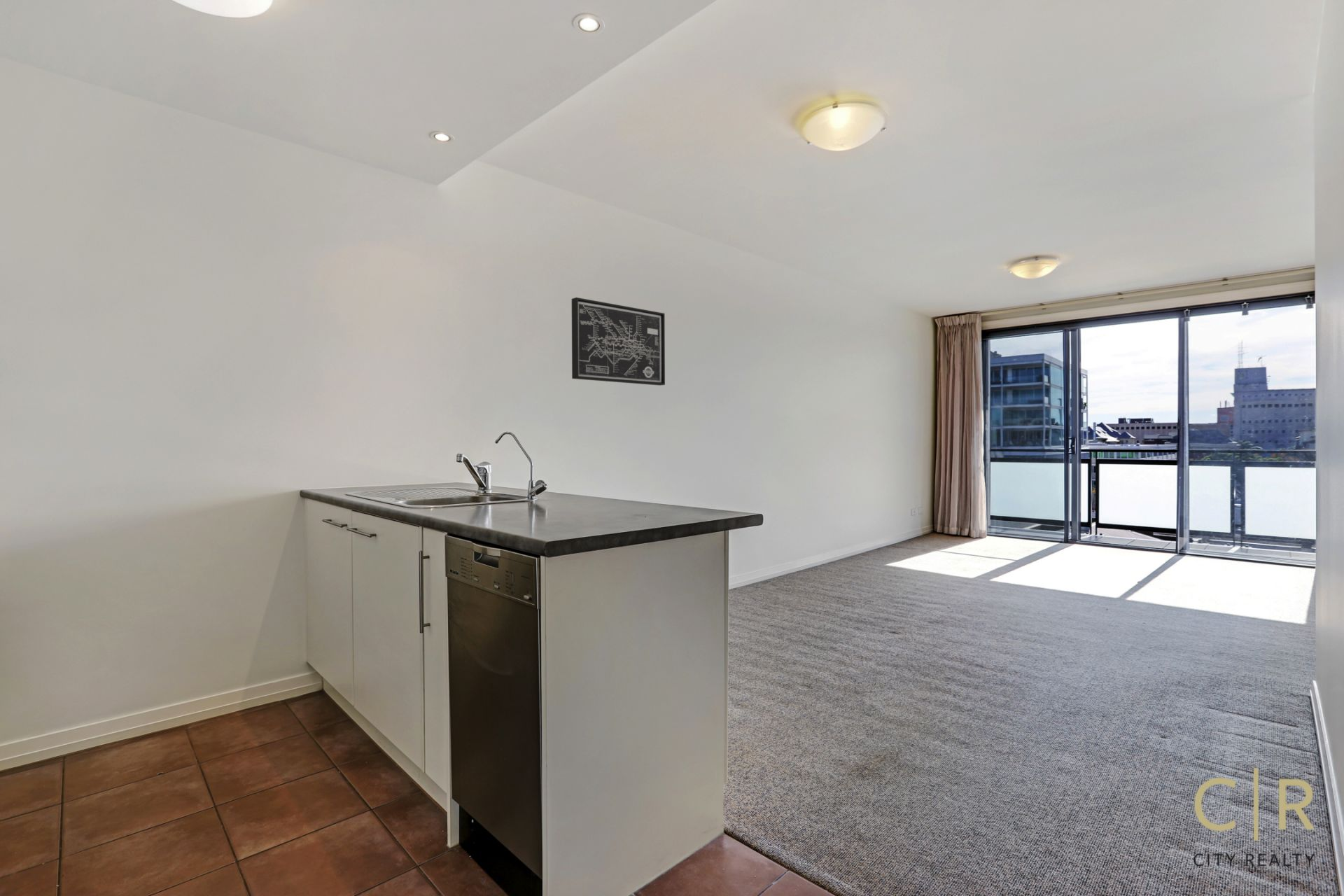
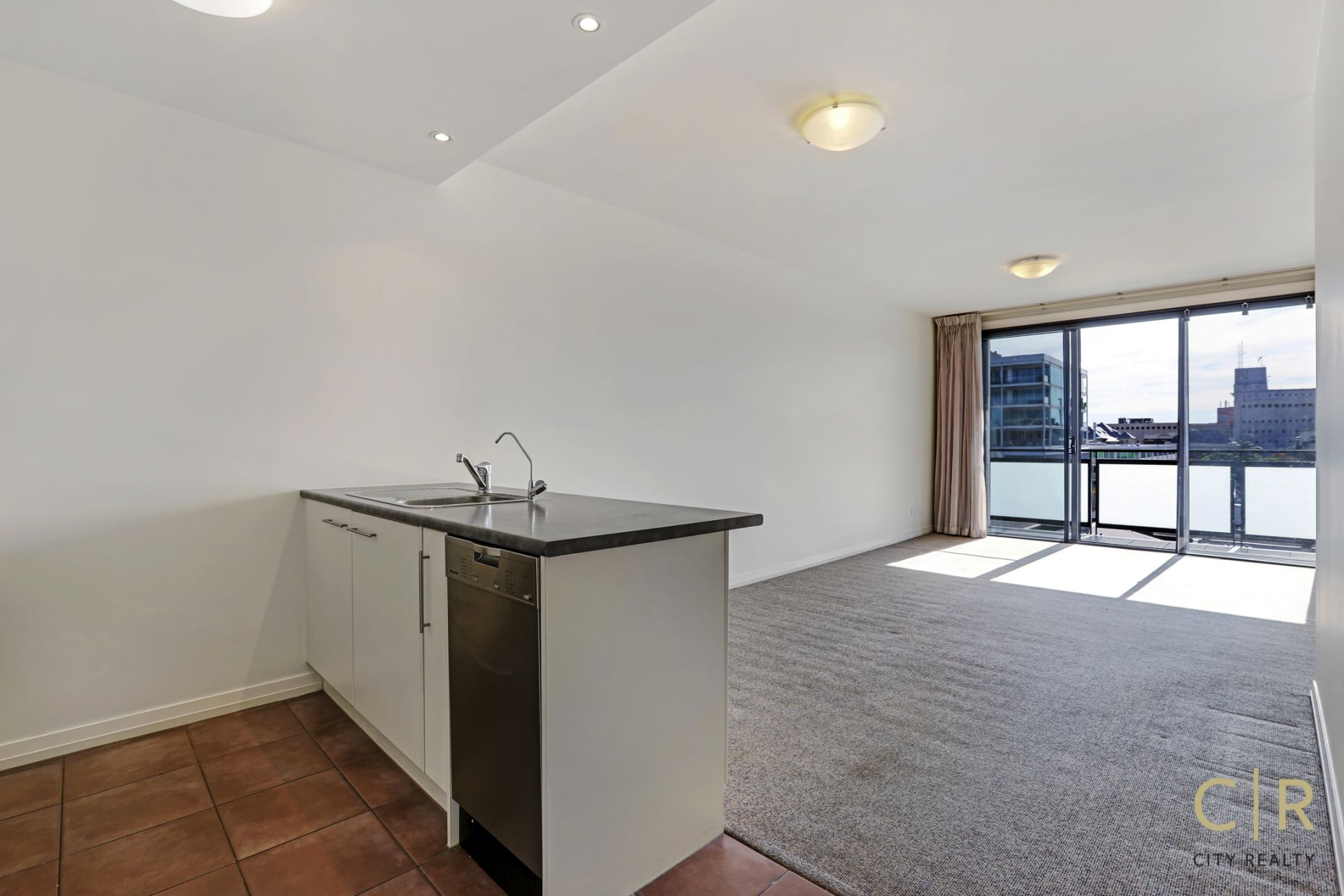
- wall art (620, 344)
